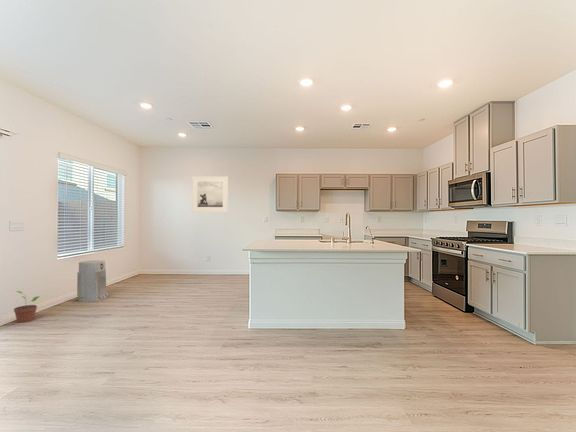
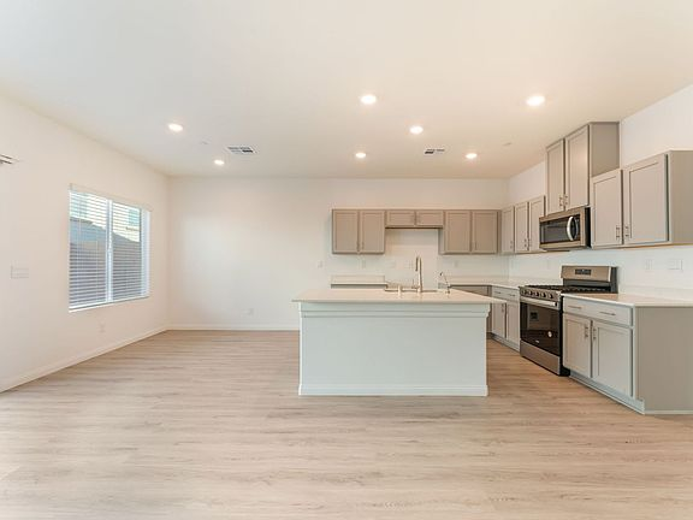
- air purifier (91, 280)
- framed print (210, 194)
- potted plant (25, 305)
